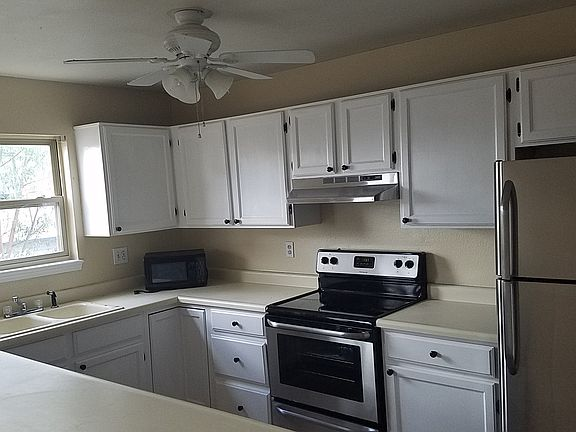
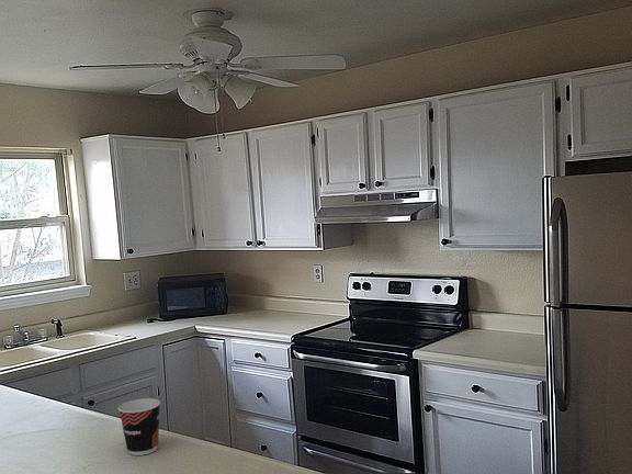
+ cup (140, 427)
